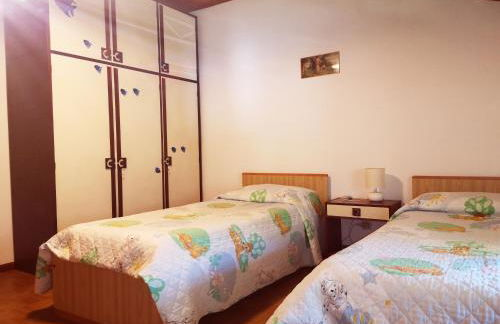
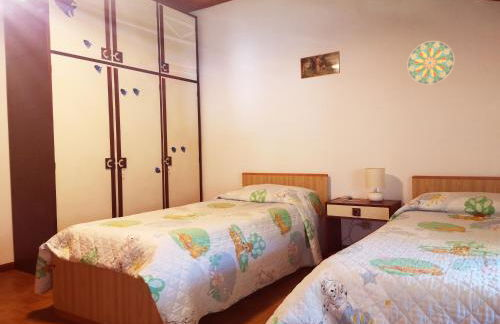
+ decorative plate (430, 62)
